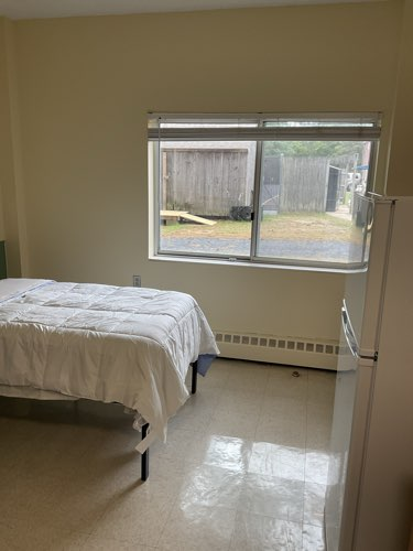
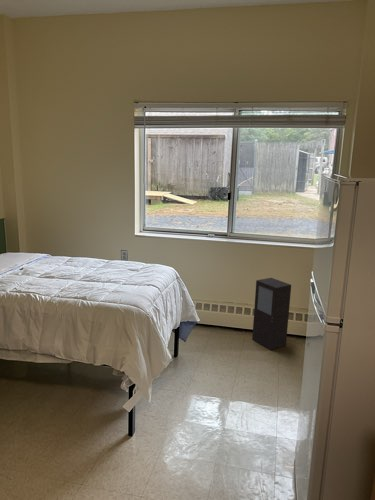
+ cabinet (270, 313)
